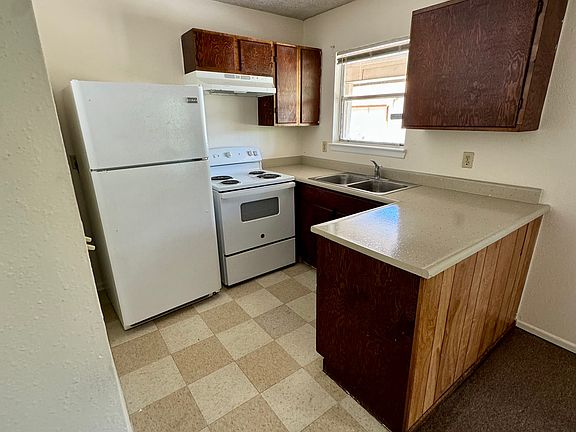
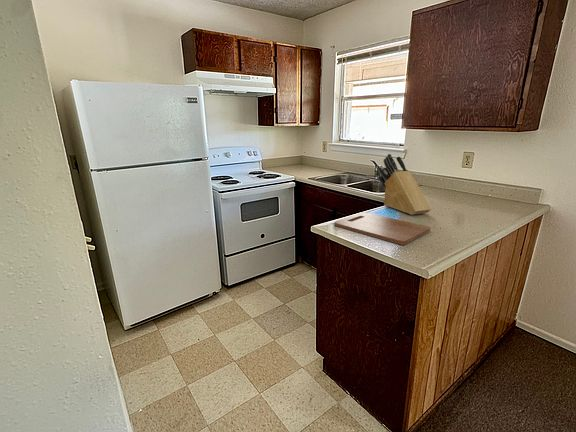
+ cutting board (380, 226)
+ knife block (402, 182)
